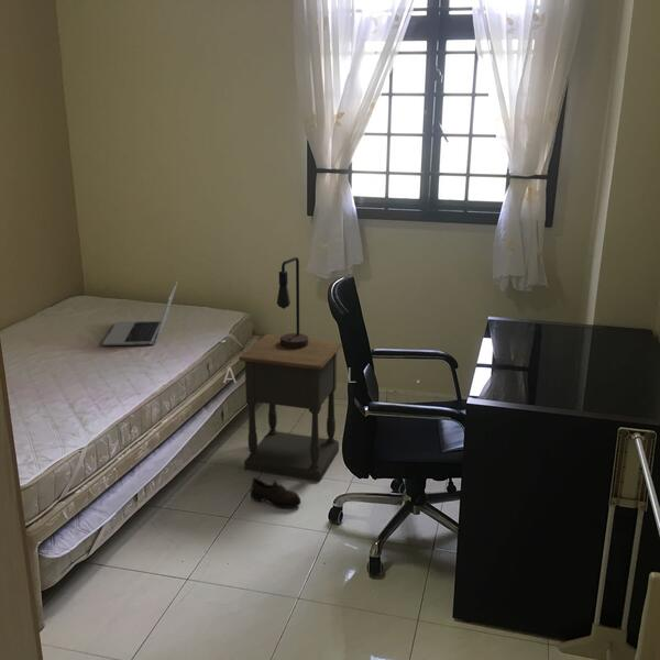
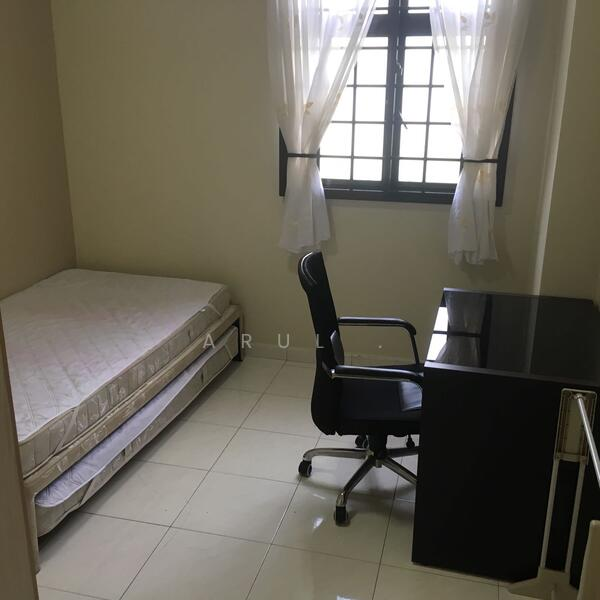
- shoe (275, 492)
- nightstand (293, 405)
- laptop (141, 321)
- table lamp (289, 302)
